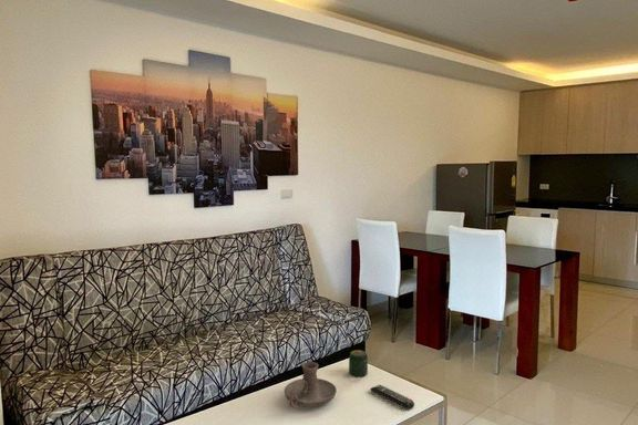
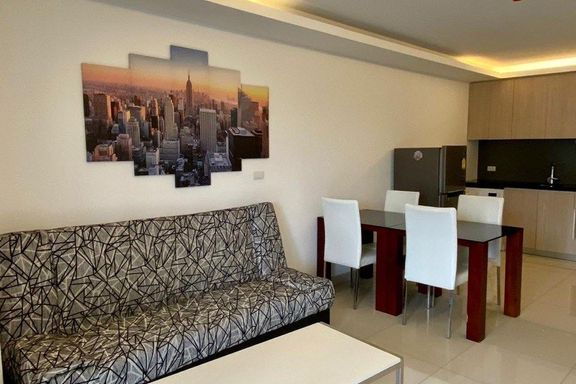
- remote control (391, 395)
- candle holder (307, 384)
- jar (358, 362)
